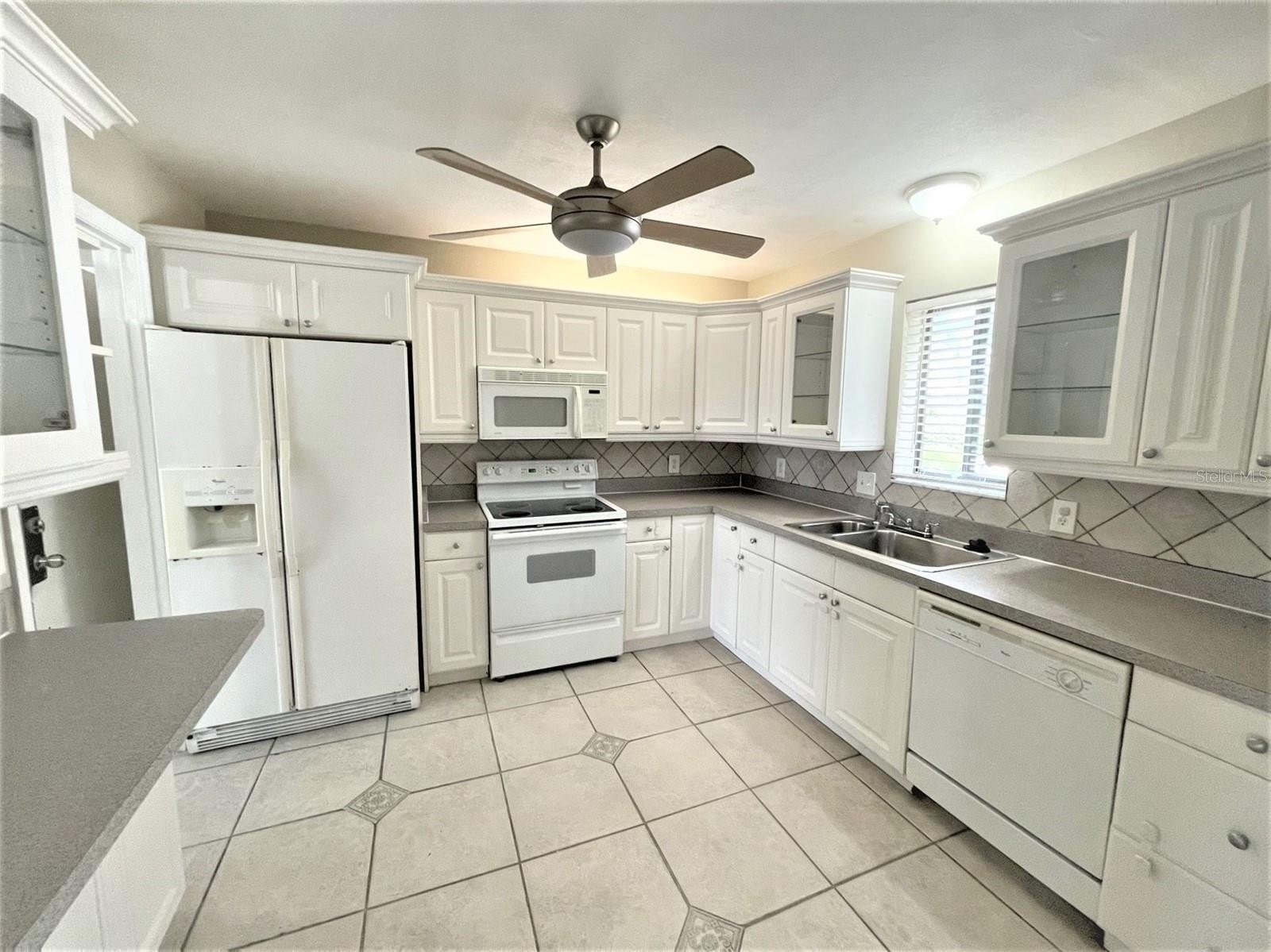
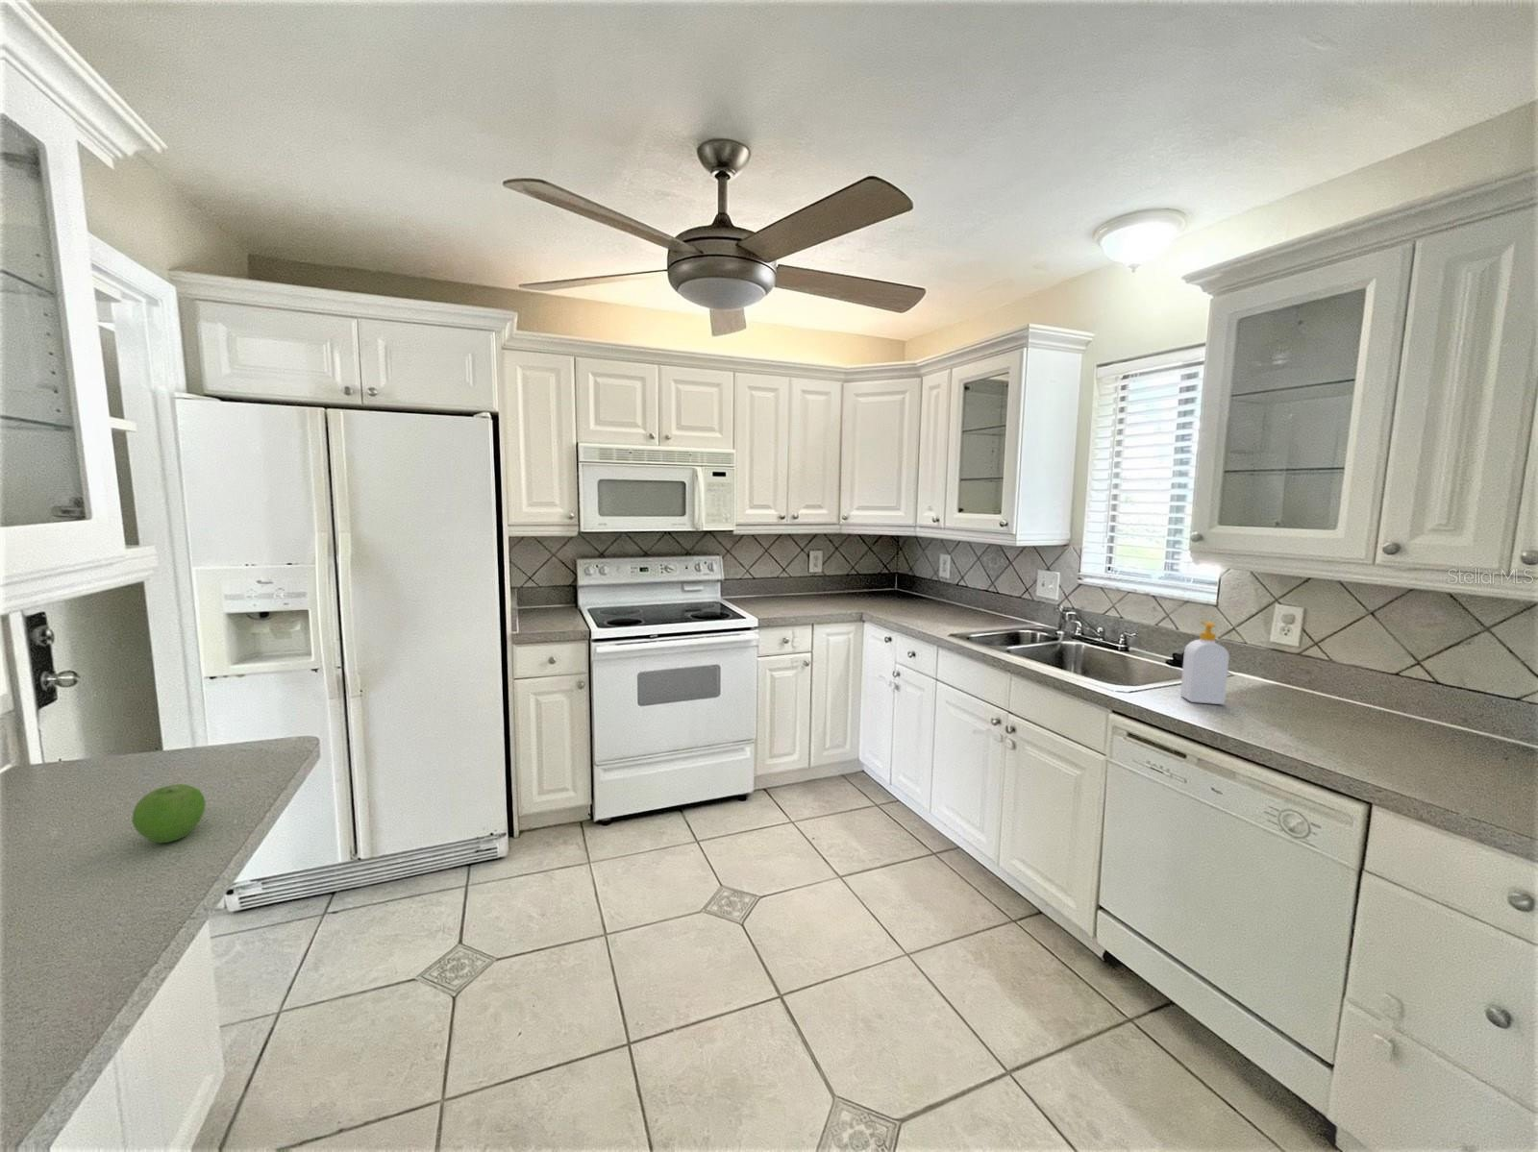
+ soap bottle (1204, 661)
+ fruit (171, 813)
